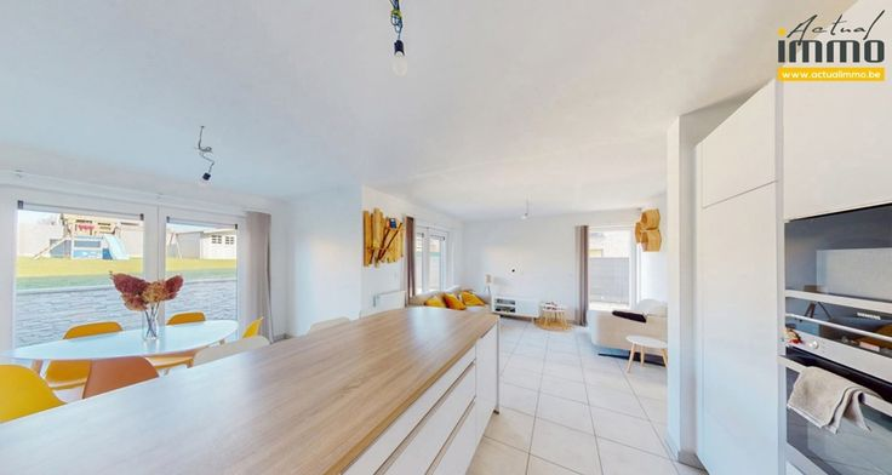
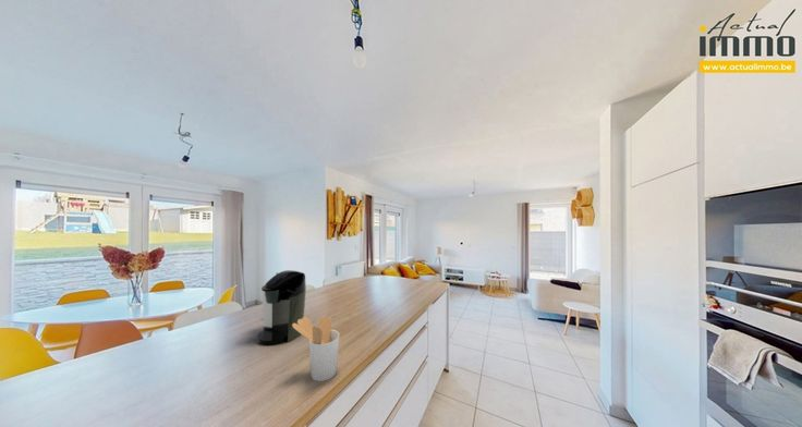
+ utensil holder (316, 345)
+ coffee maker (276, 301)
